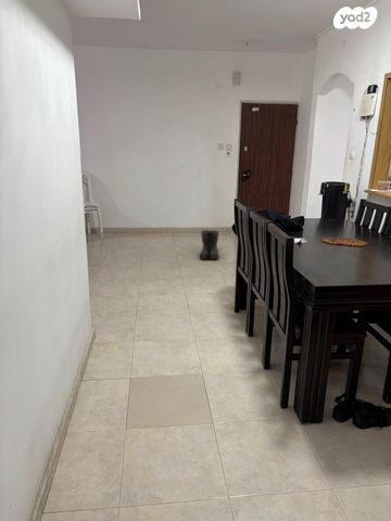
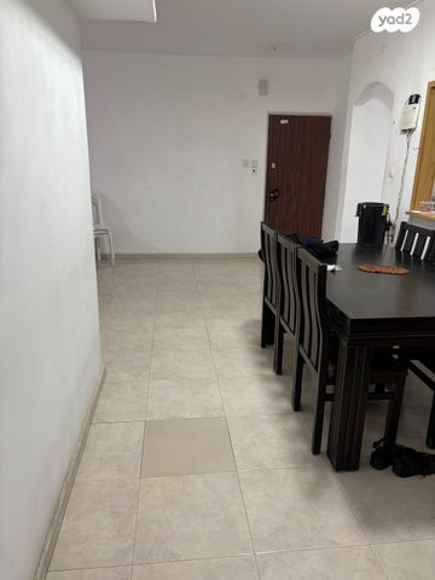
- boots (209, 244)
